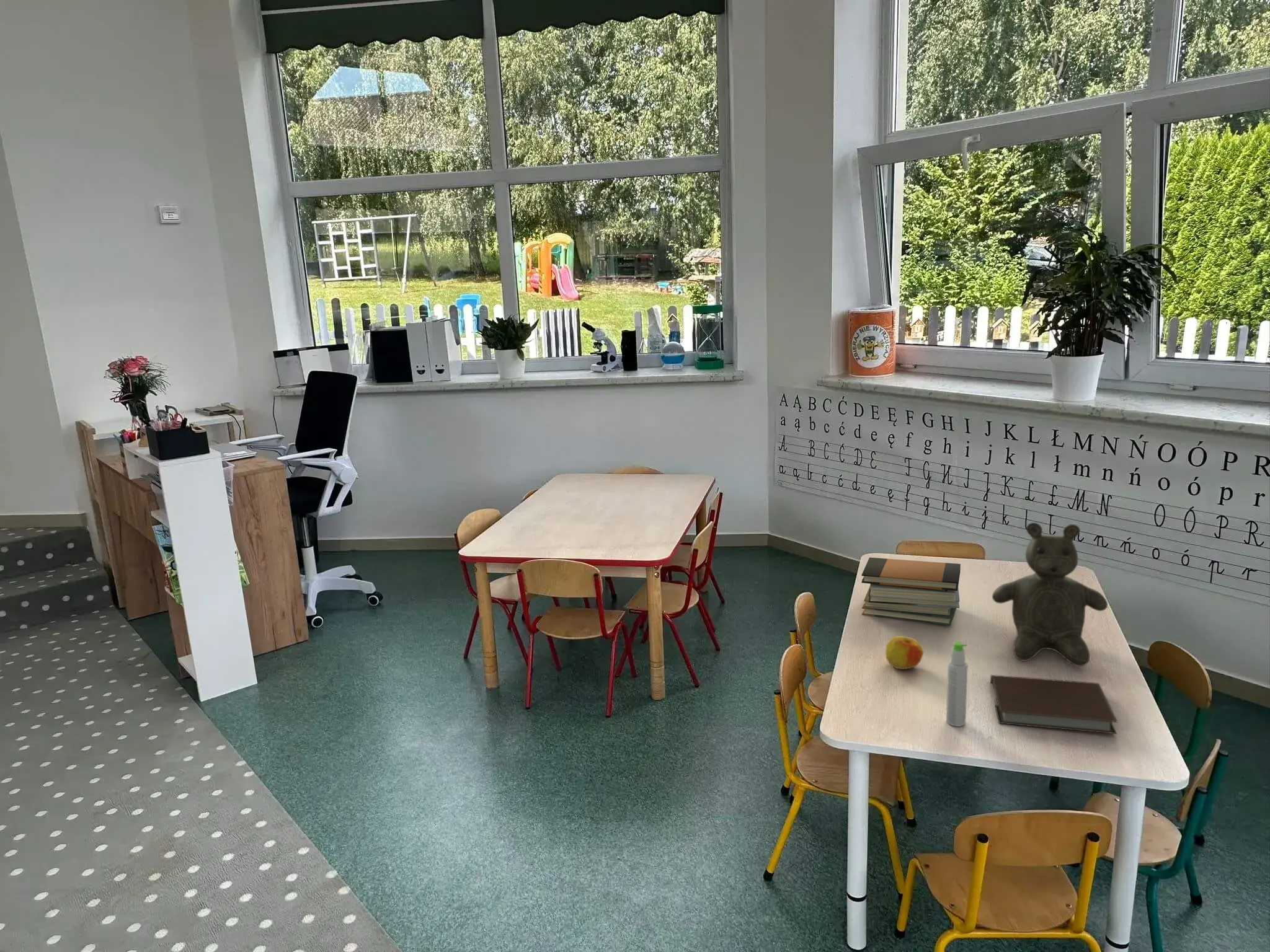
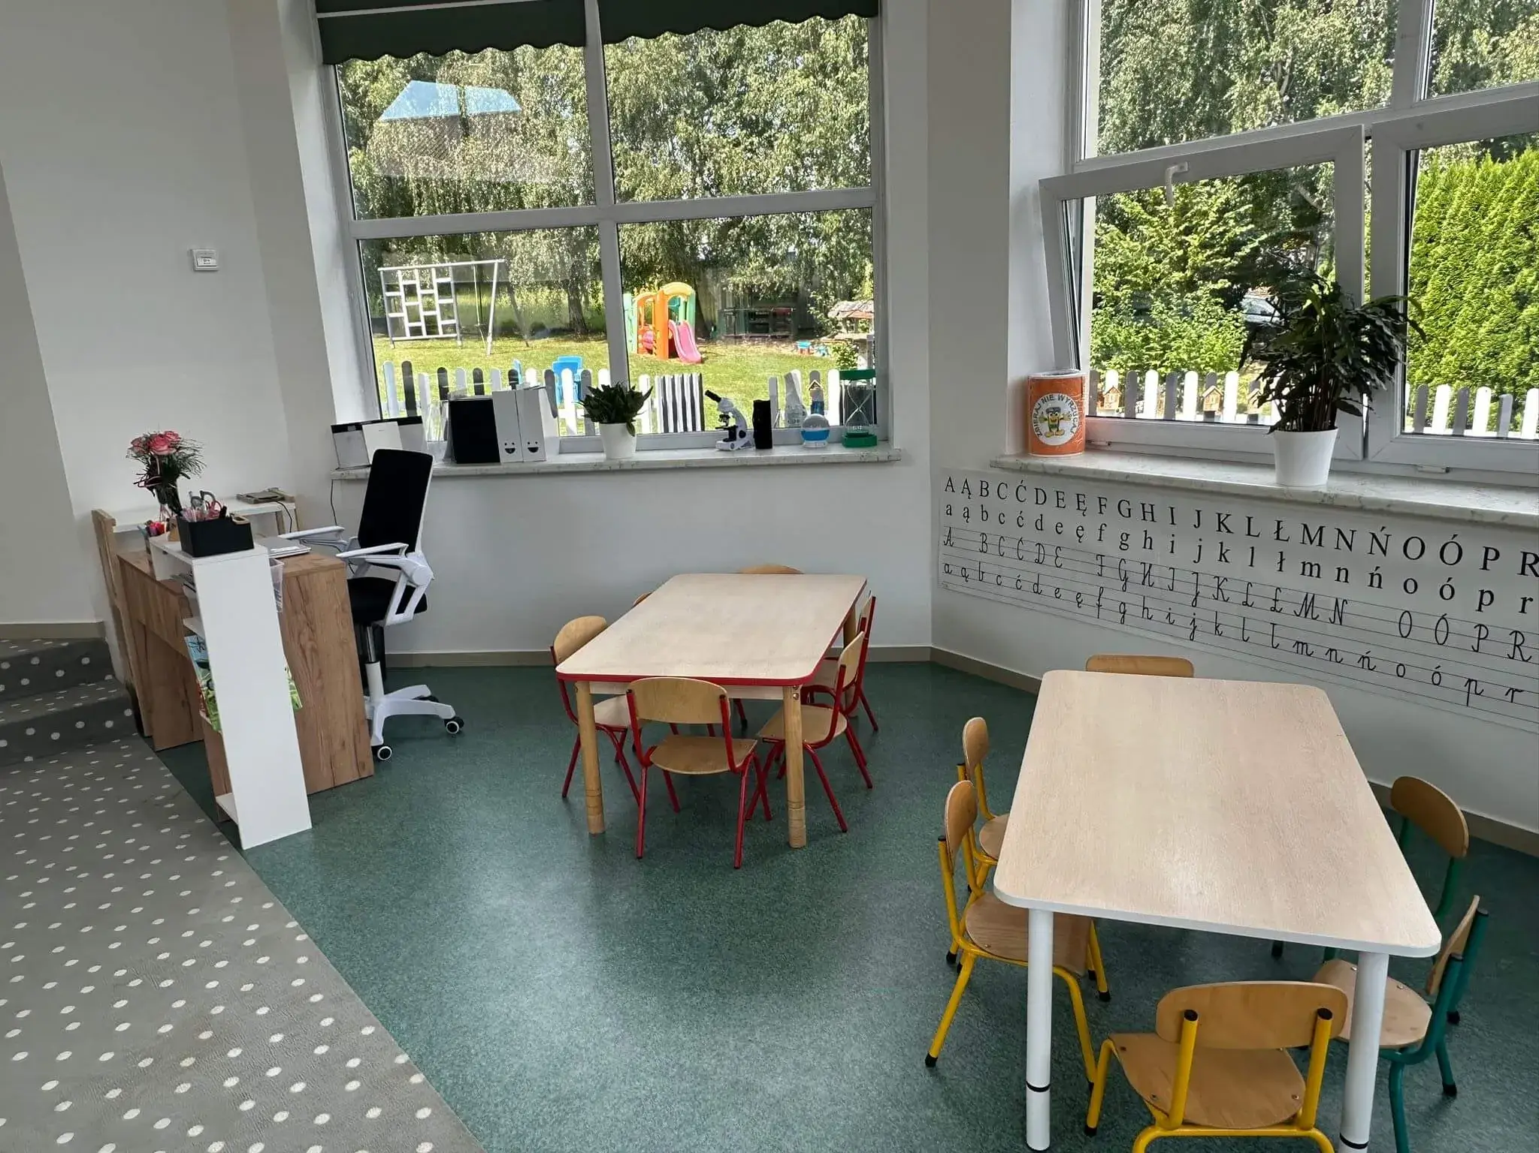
- apple (904, 652)
- bottle (957, 683)
- teddy bear (1051, 590)
- book stack (912, 590)
- notebook (1050, 702)
